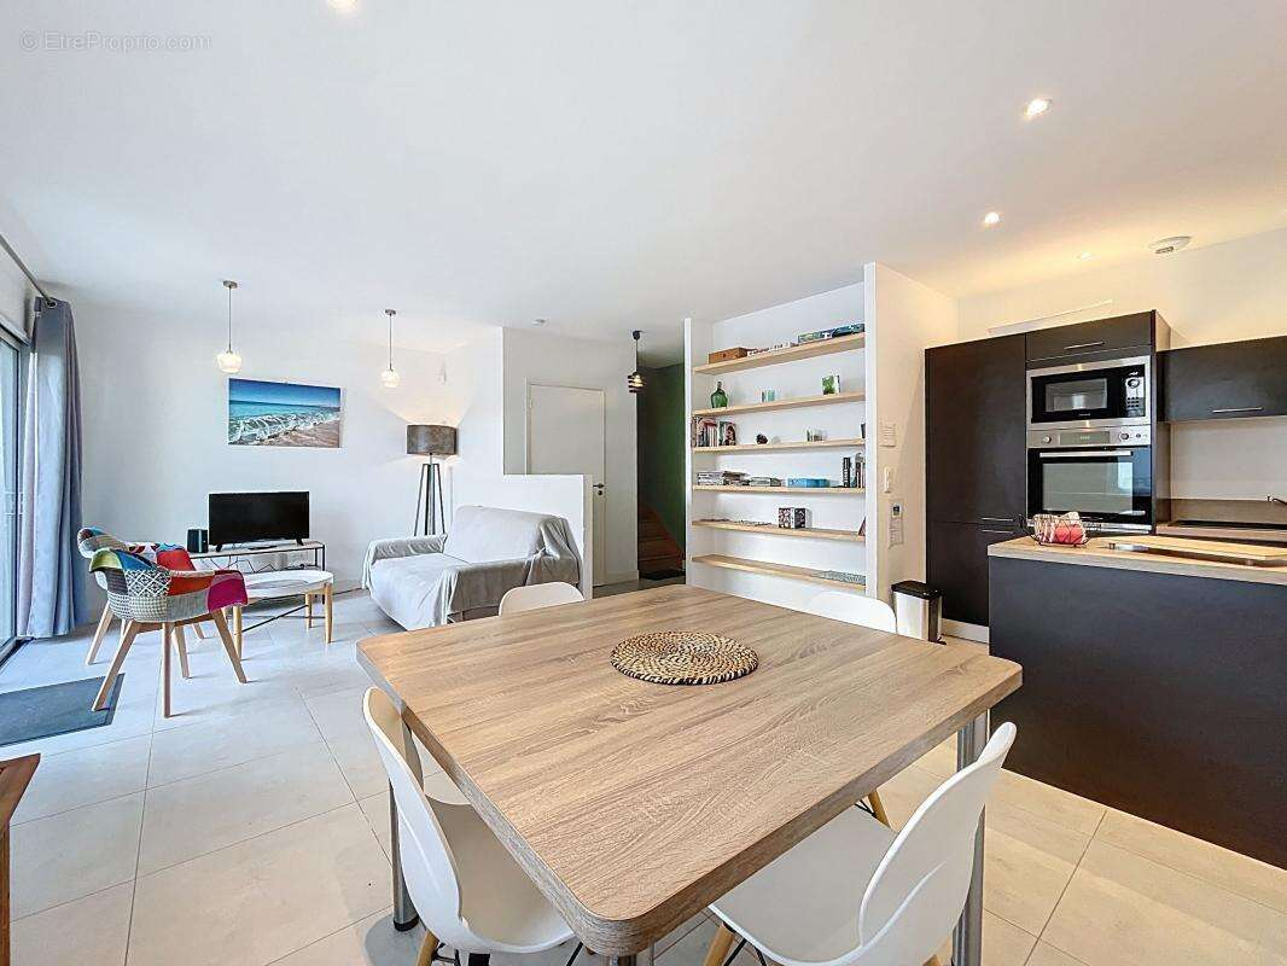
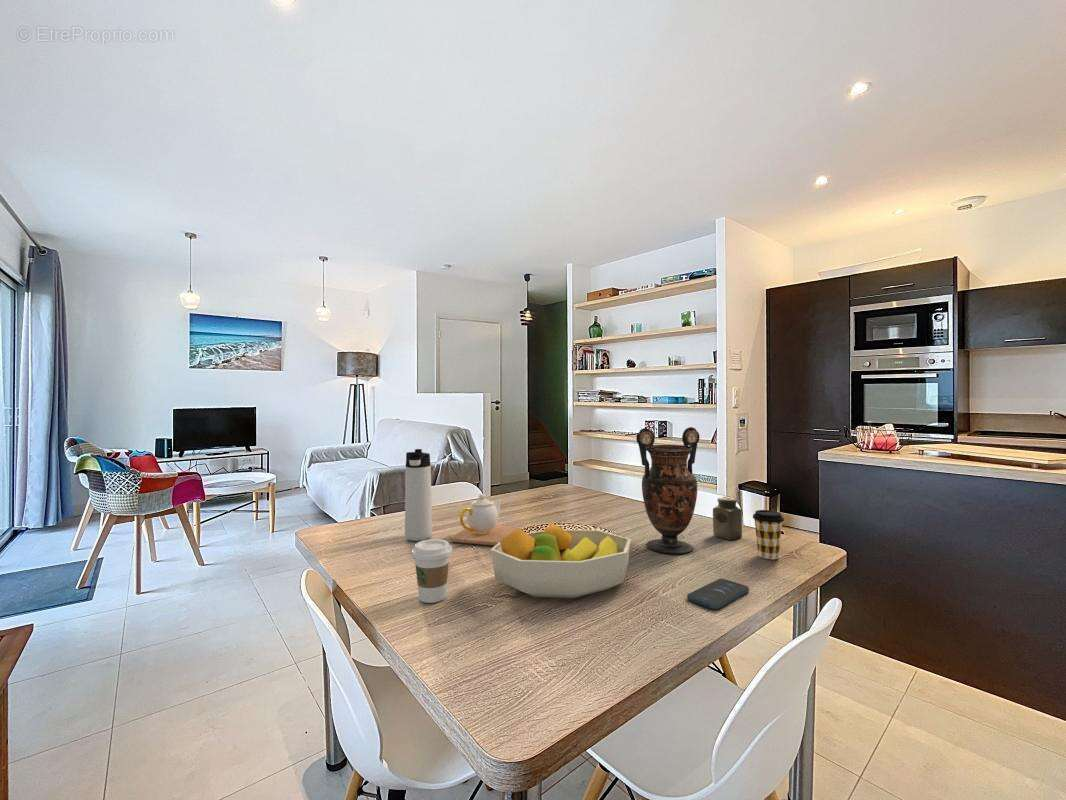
+ salt shaker (727, 516)
+ vase (669, 487)
+ smartphone (718, 592)
+ fruit bowl (563, 554)
+ coffee cup (432, 570)
+ thermos bottle (417, 494)
+ coffee cup (768, 534)
+ teapot (487, 514)
